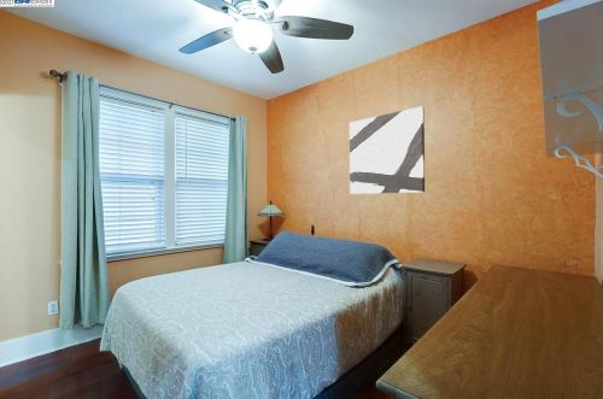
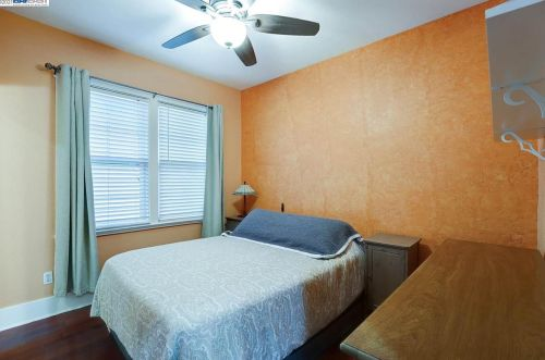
- wall art (384, 154)
